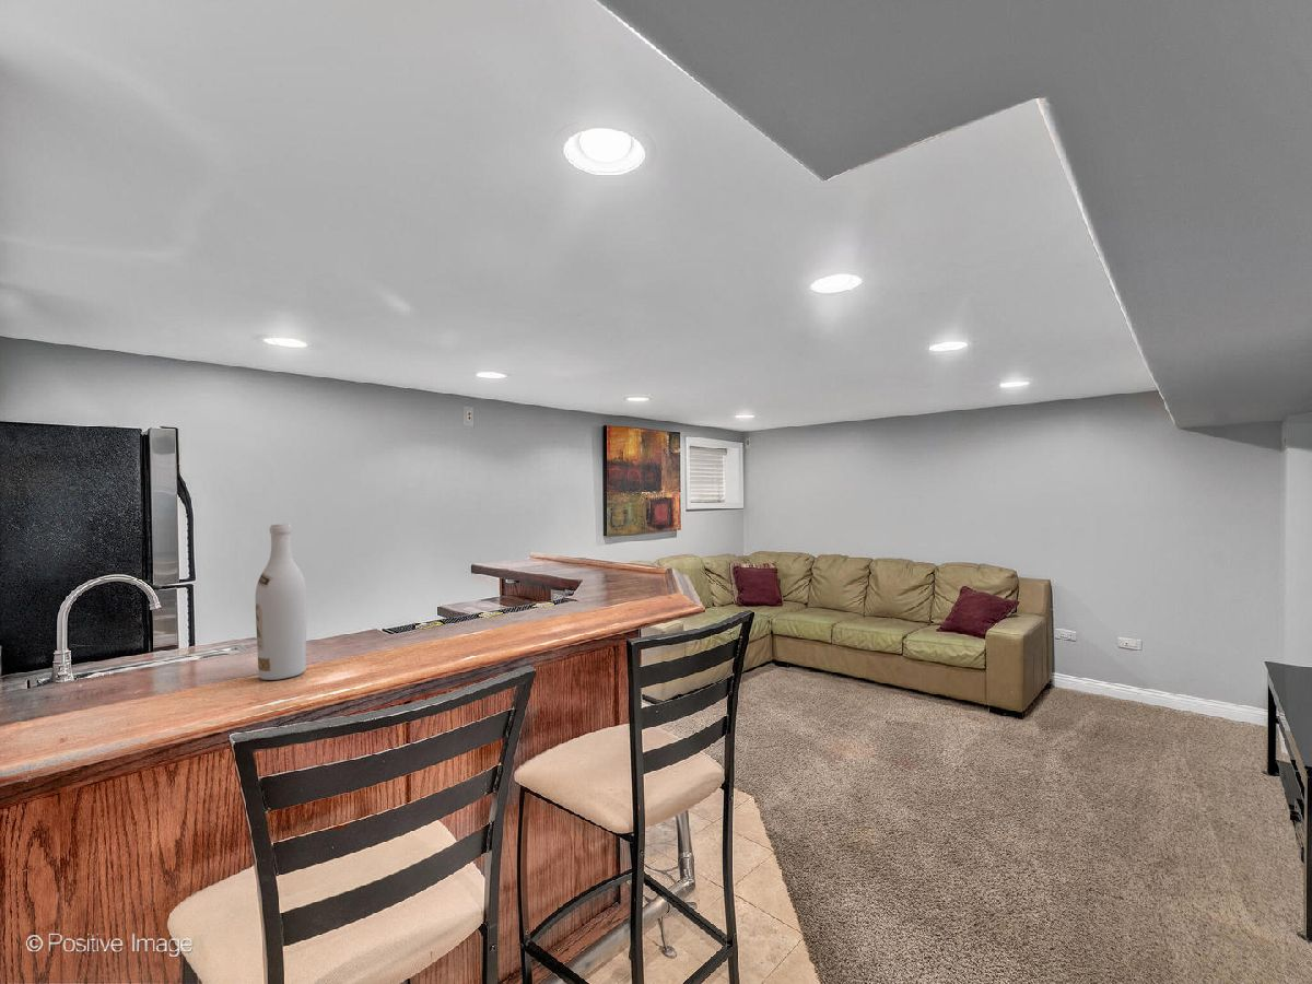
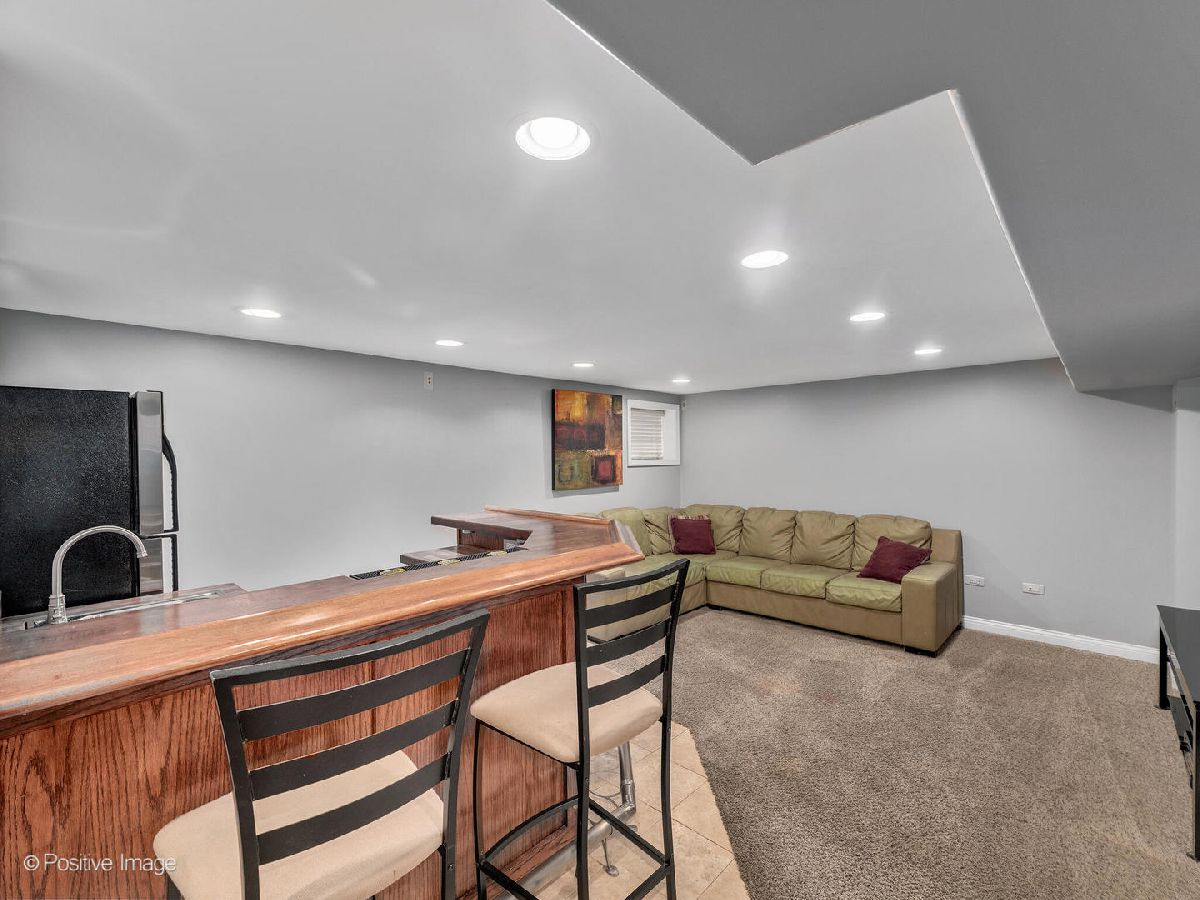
- wine bottle (281, 598)
